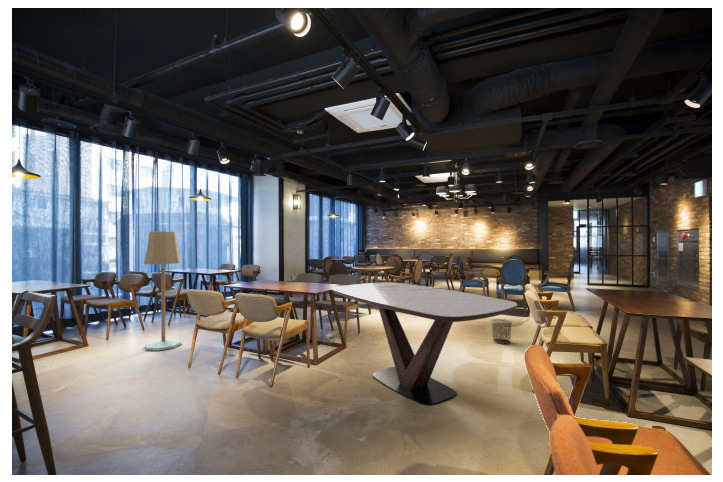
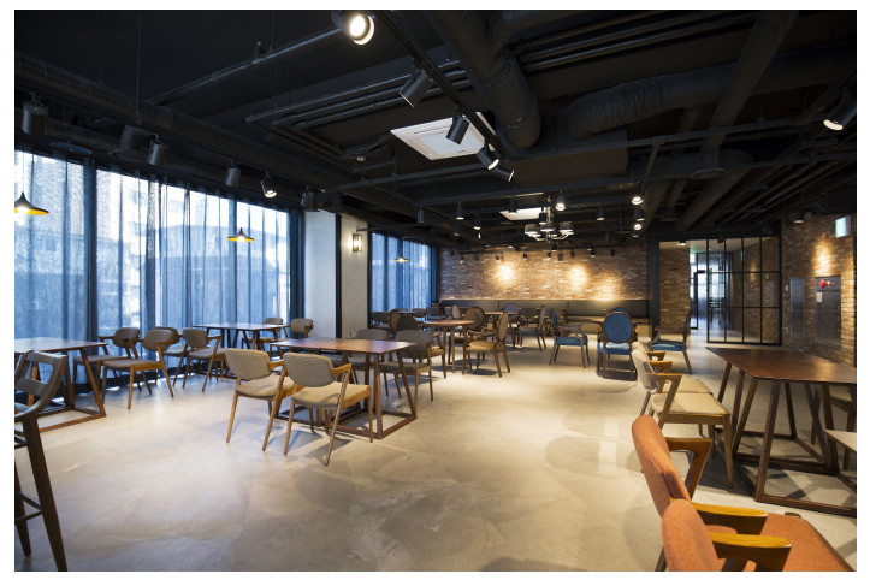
- waste bin (501, 331)
- dining table (408, 341)
- floor lamp (163, 288)
